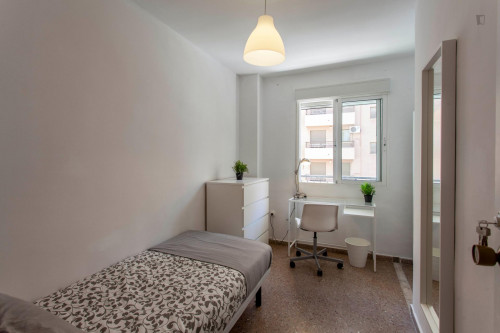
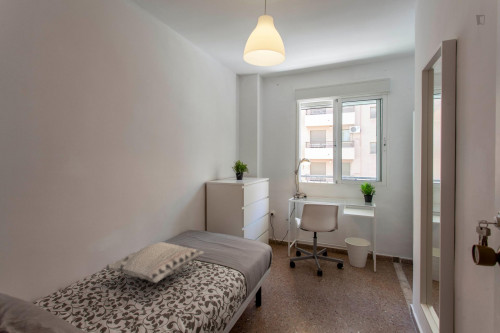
+ decorative pillow (158, 259)
